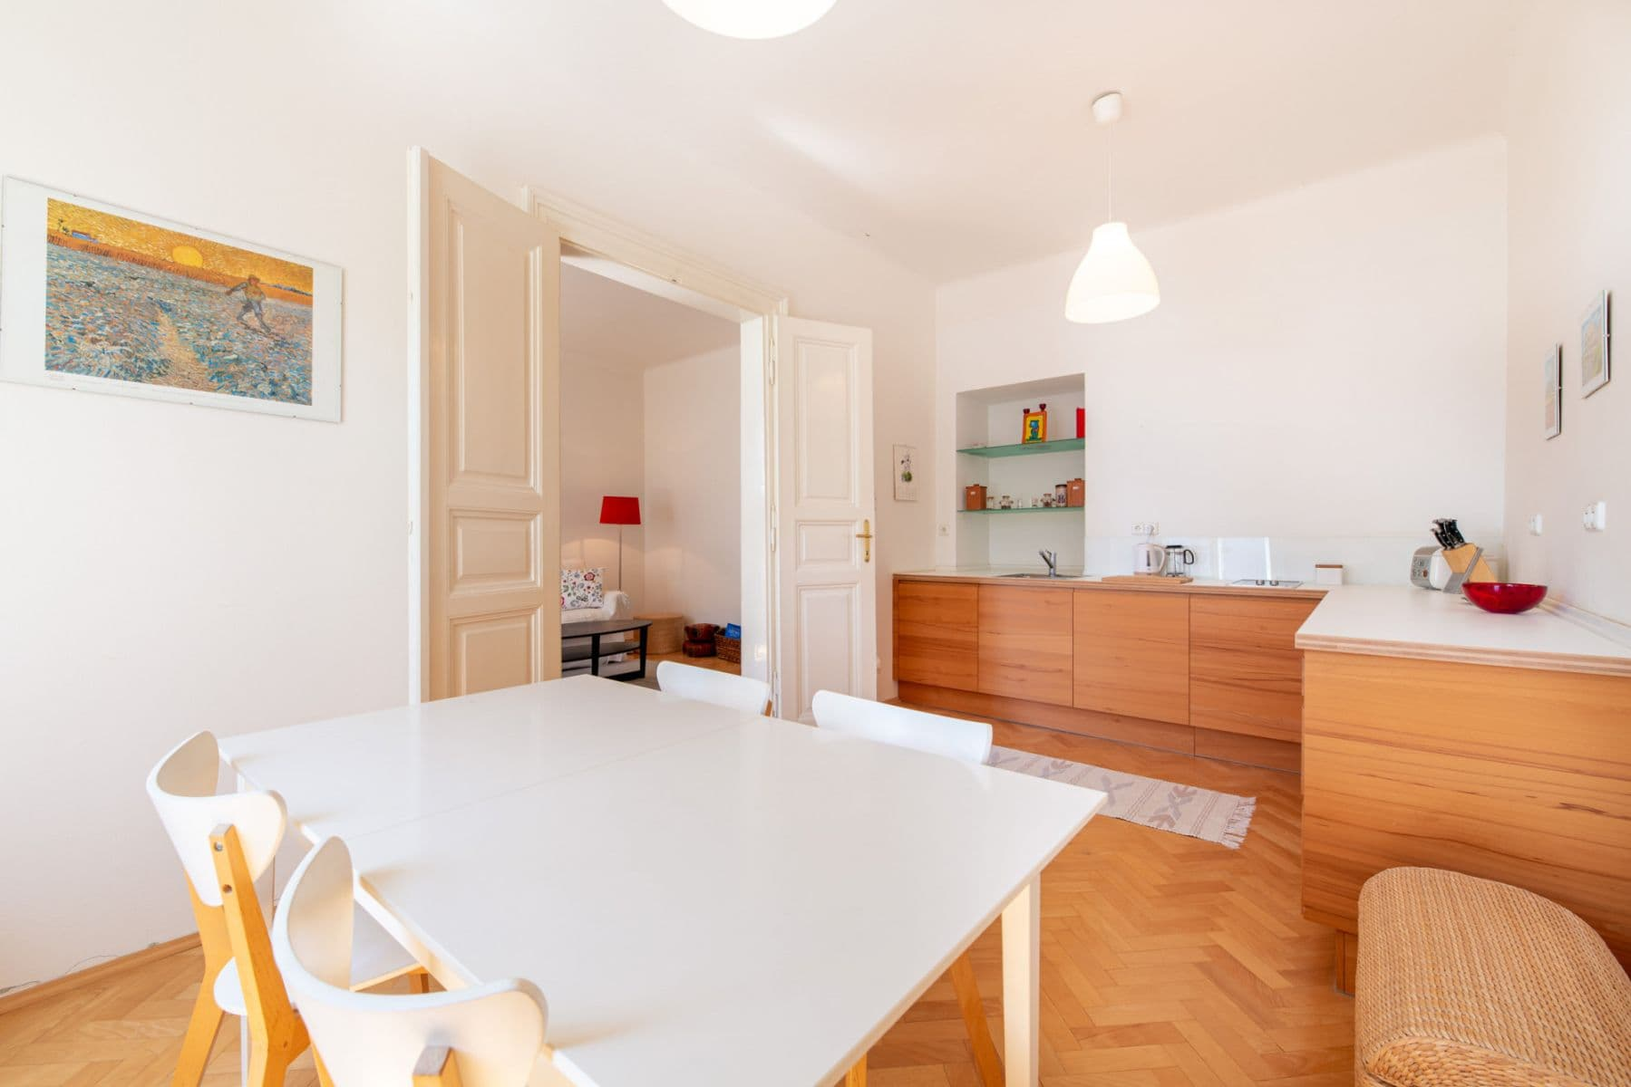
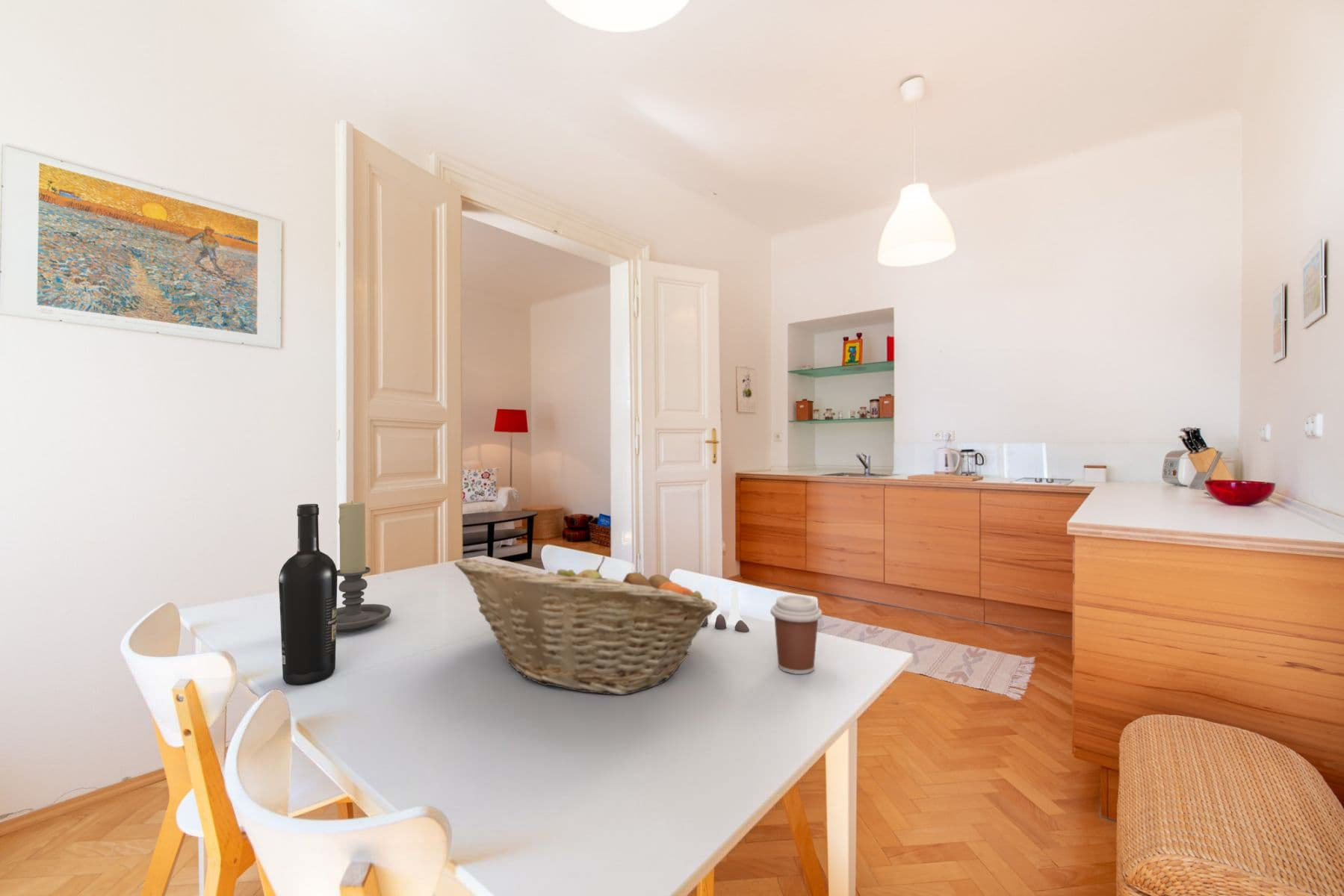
+ candle holder (346, 564)
+ coffee cup (796, 633)
+ salt and pepper shaker set (719, 606)
+ wine bottle (309, 590)
+ fruit basket (585, 605)
